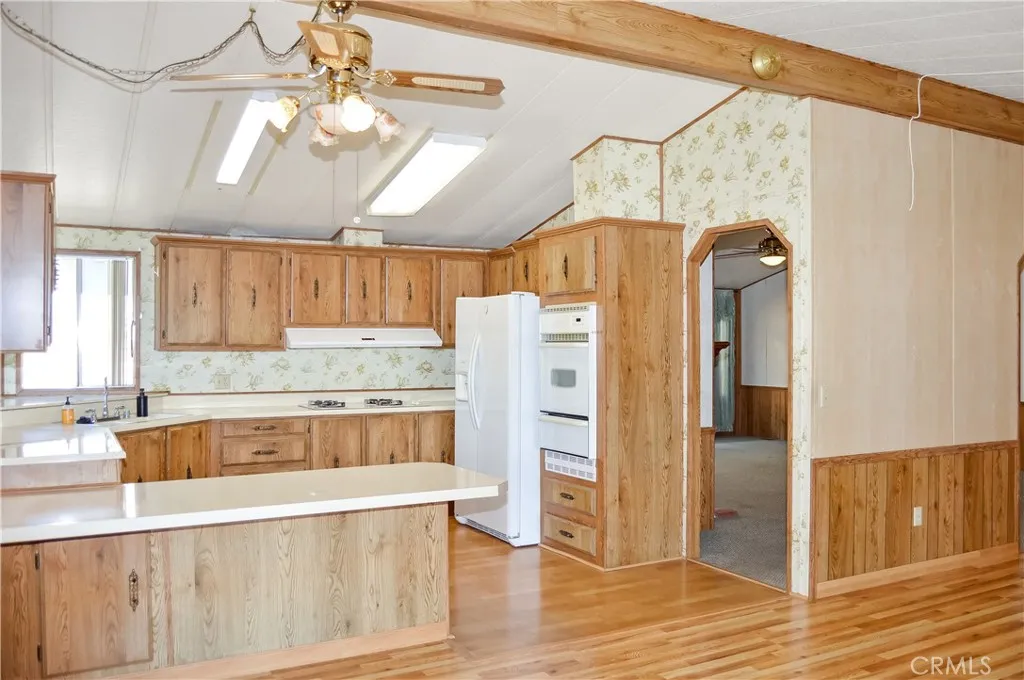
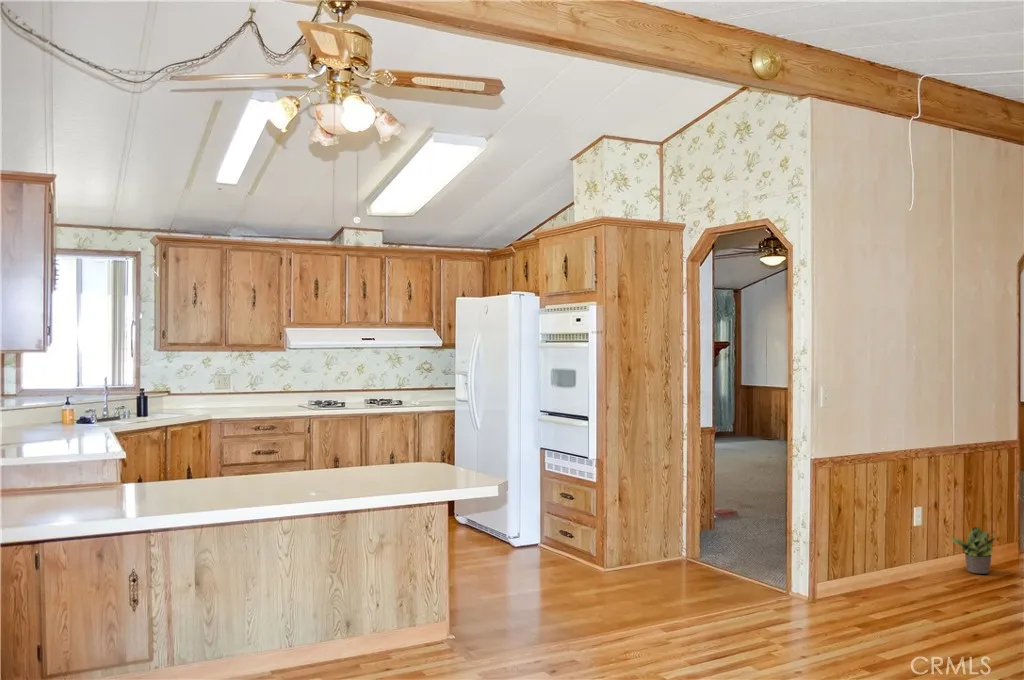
+ potted plant (972, 548)
